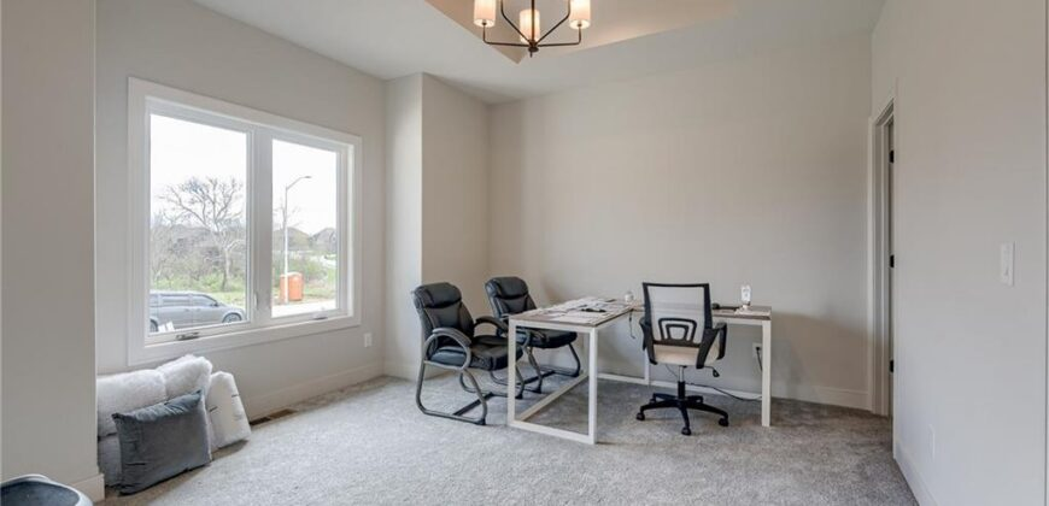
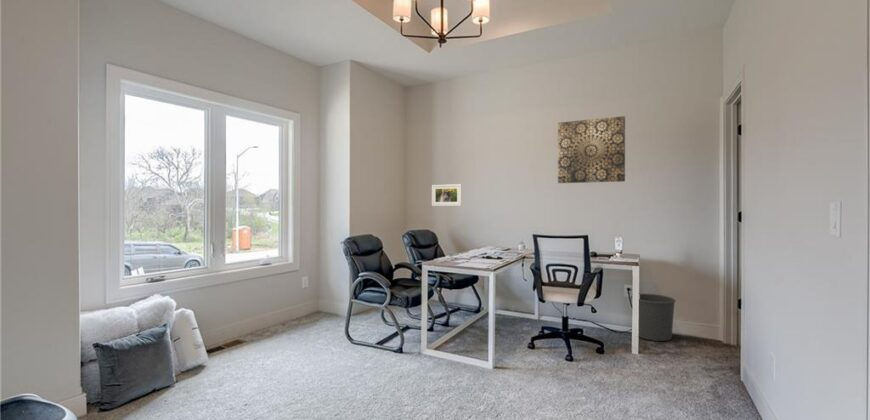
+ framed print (446, 195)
+ waste bin (652, 316)
+ wall art (590, 151)
